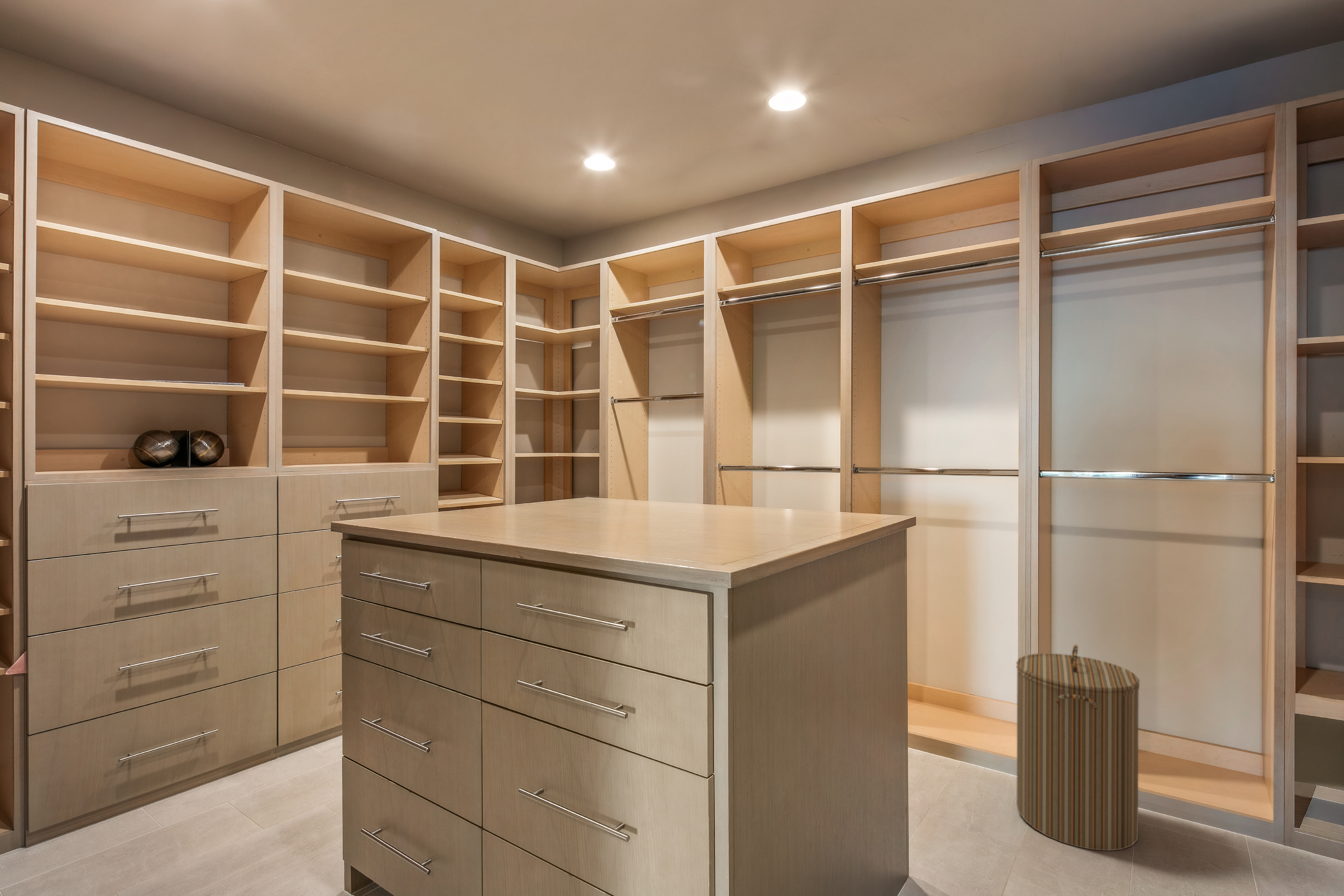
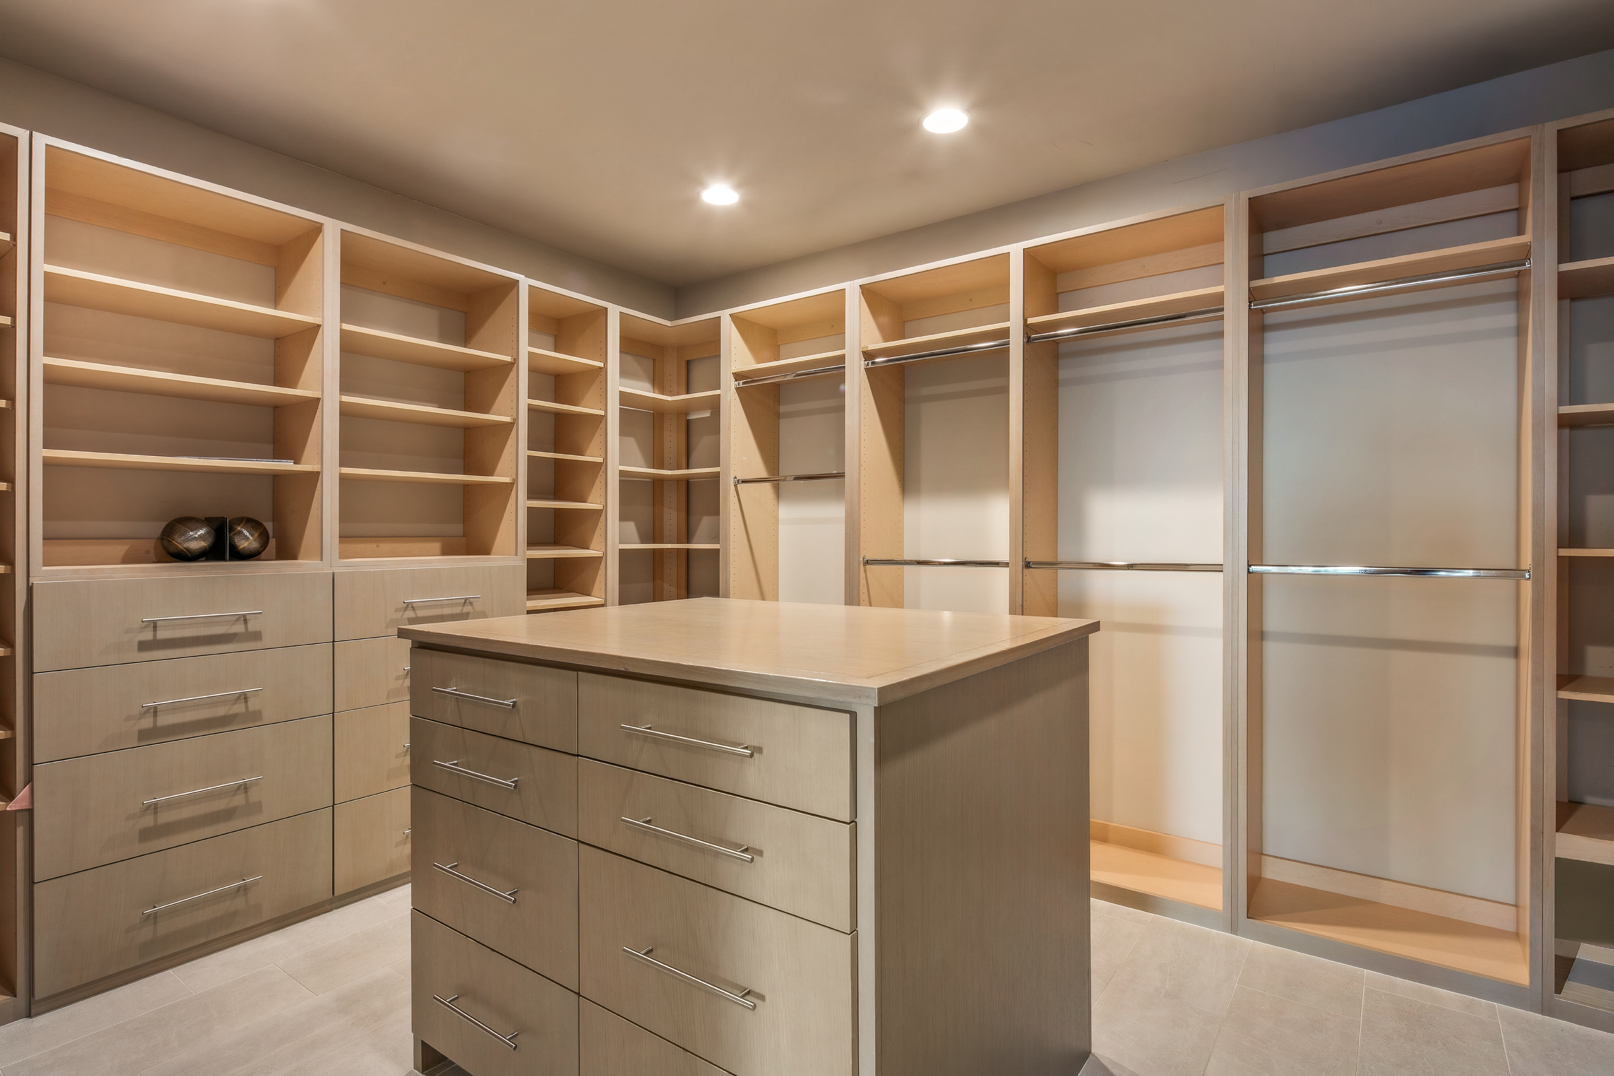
- laundry hamper (1075, 733)
